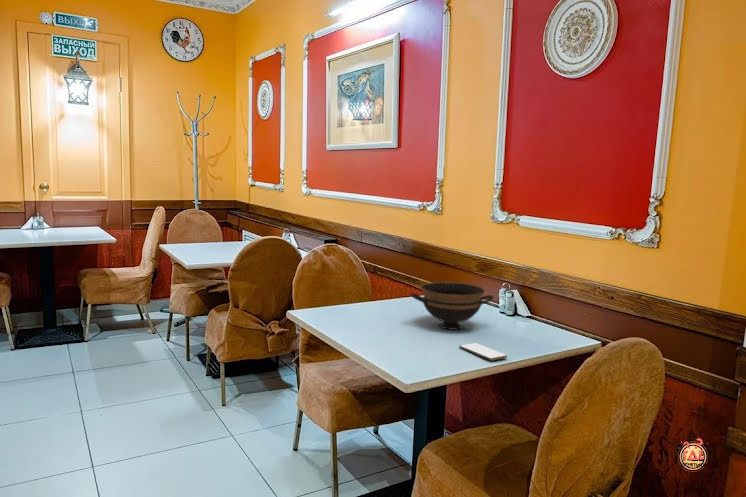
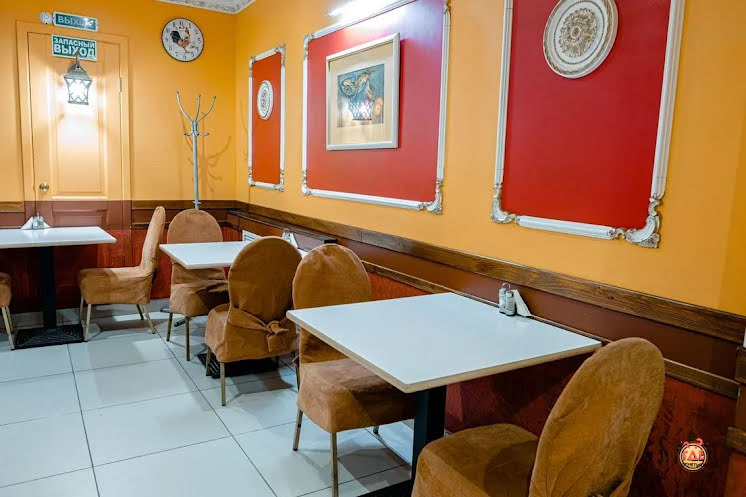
- bowl (451, 307)
- smartphone (482, 351)
